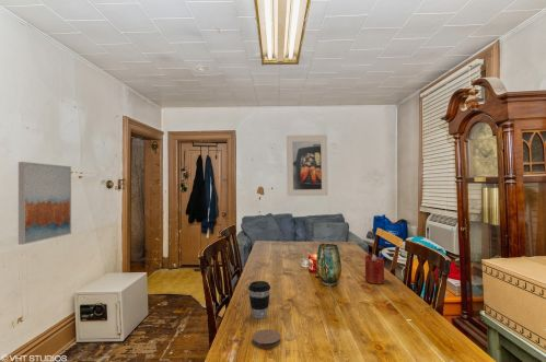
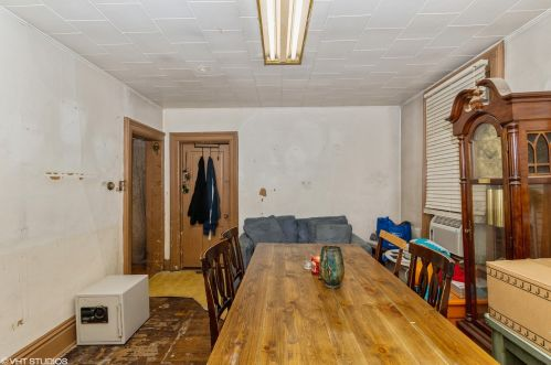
- candle (374, 267)
- coffee cup (259, 299)
- wall art (47, 201)
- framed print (306, 165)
- coaster (266, 338)
